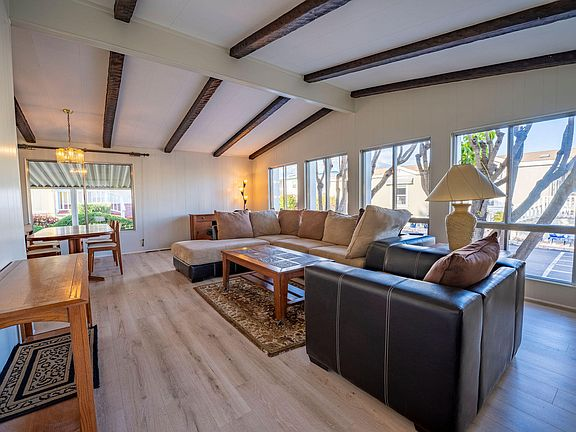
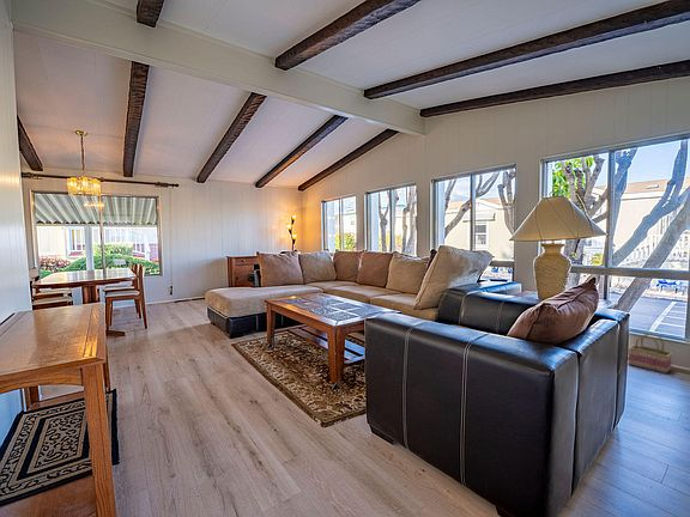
+ basket (649, 351)
